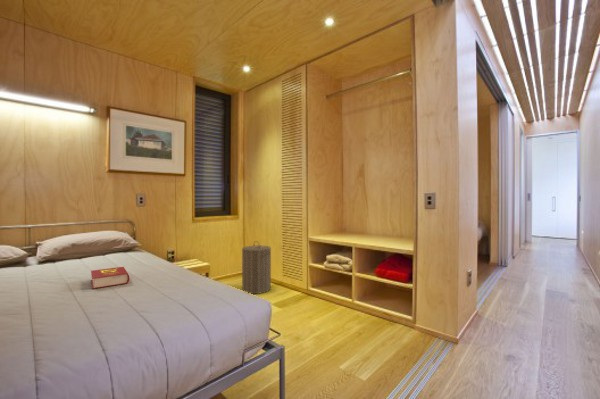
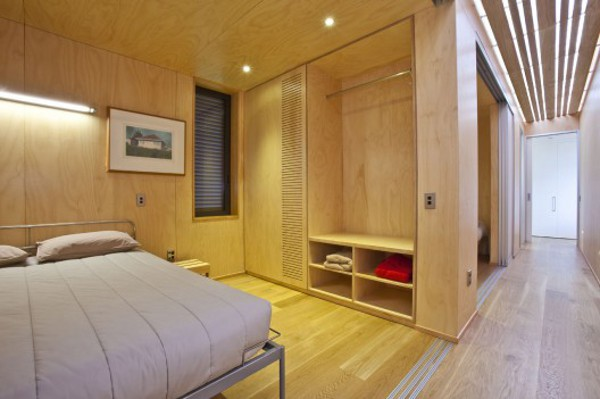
- laundry hamper (256, 265)
- book (109, 276)
